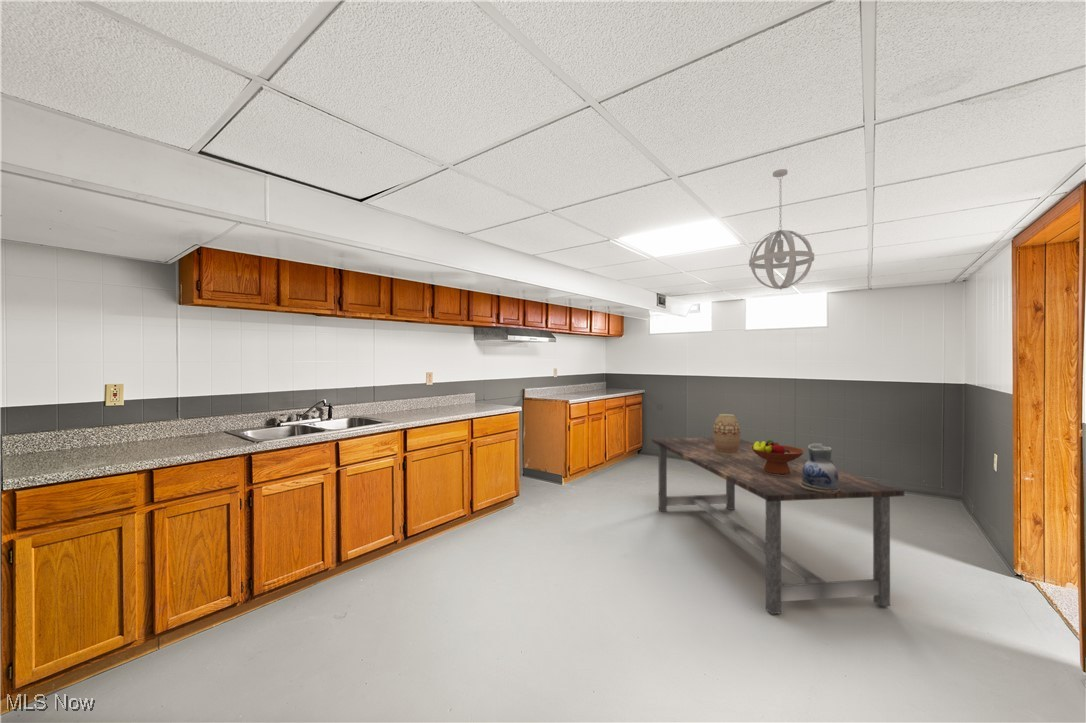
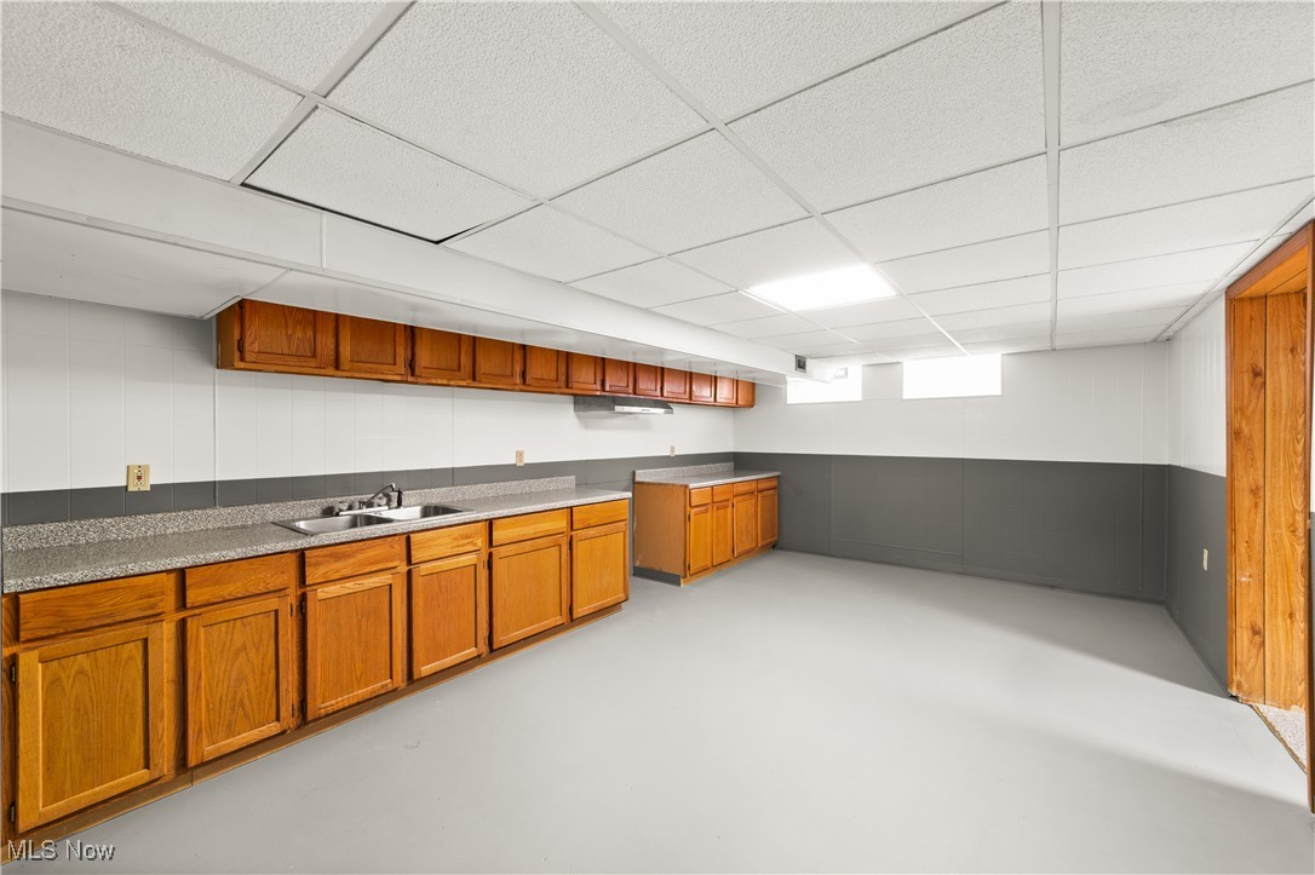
- vase (726, 433)
- pendant light (780, 230)
- fruit bowl (776, 455)
- ceramic pitcher (819, 466)
- dining table (751, 492)
